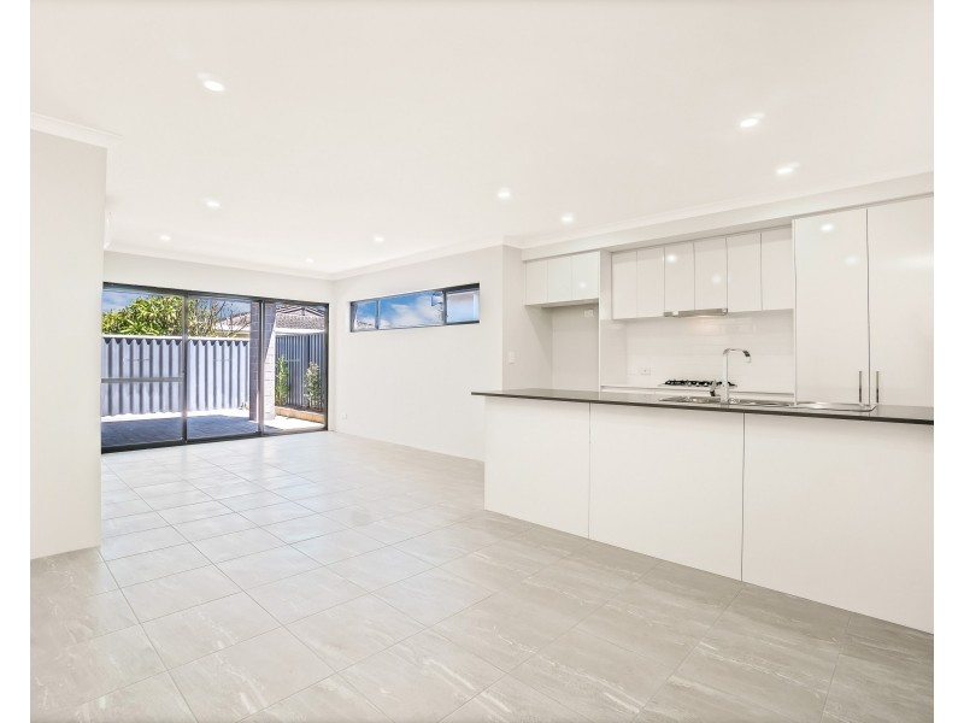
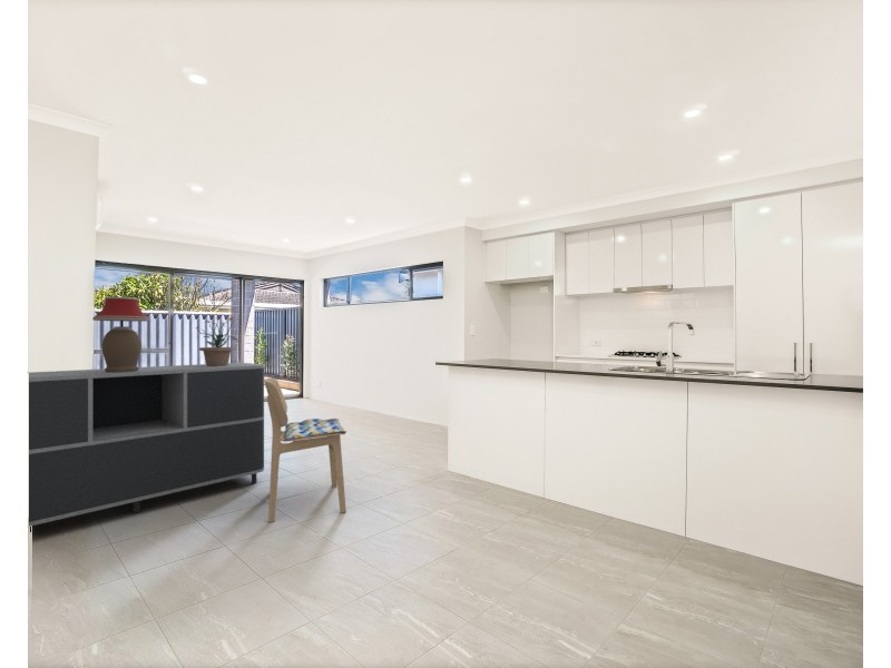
+ table lamp (121, 334)
+ potted plant (219, 340)
+ sideboard (129, 438)
+ dining chair (305, 440)
